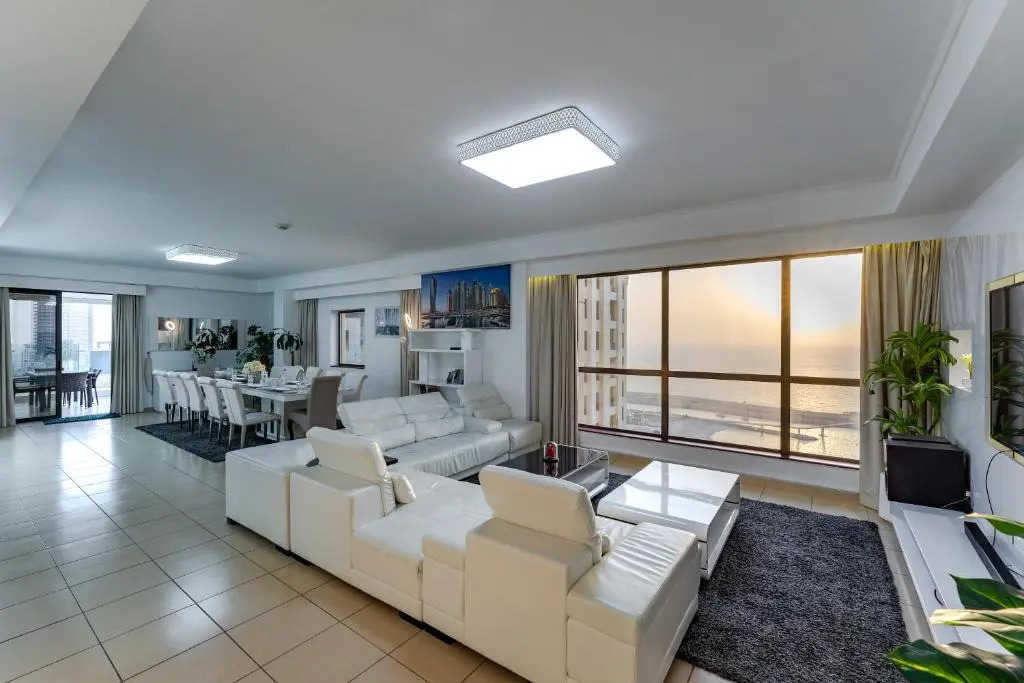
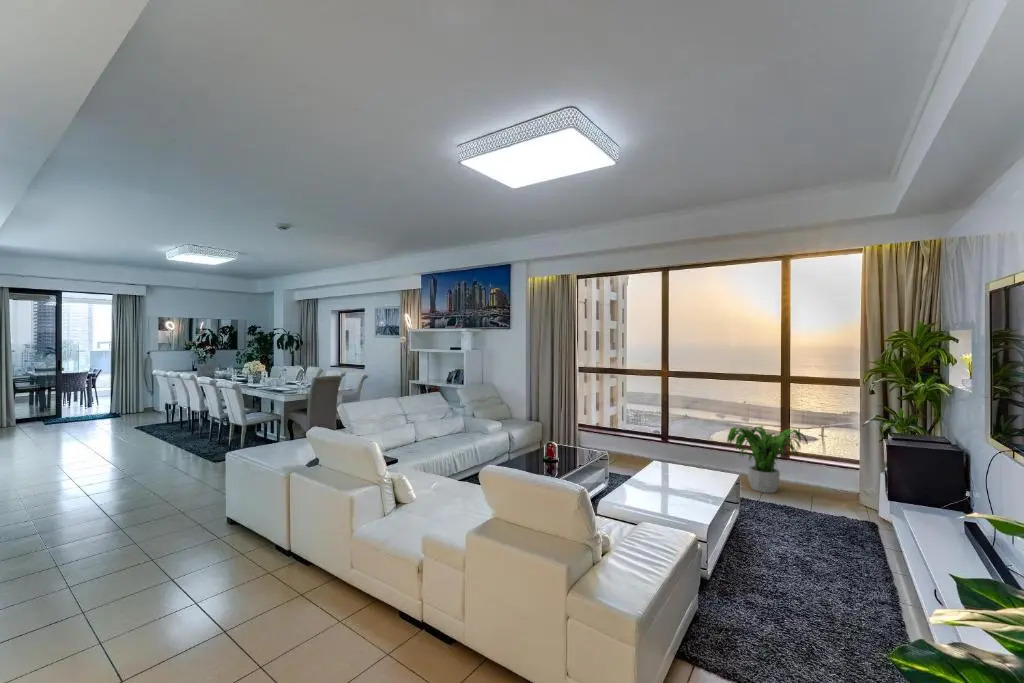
+ potted plant (766, 458)
